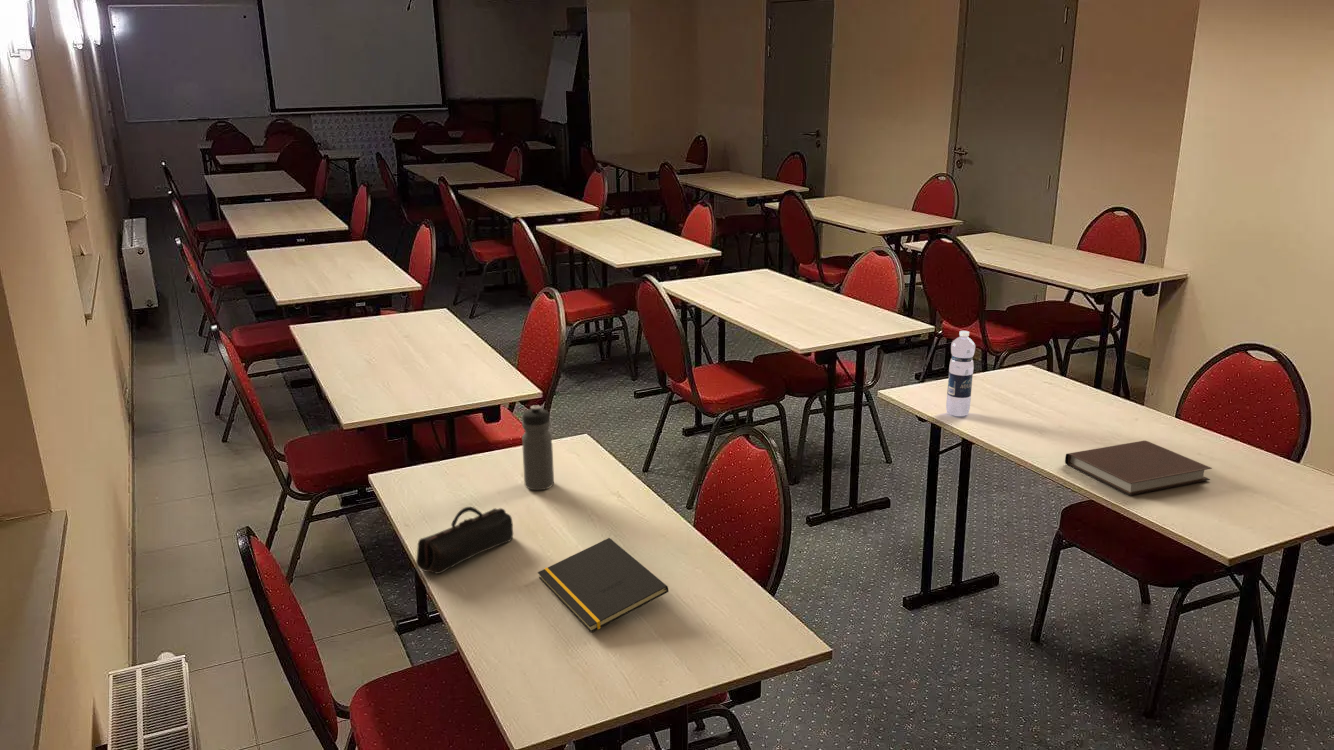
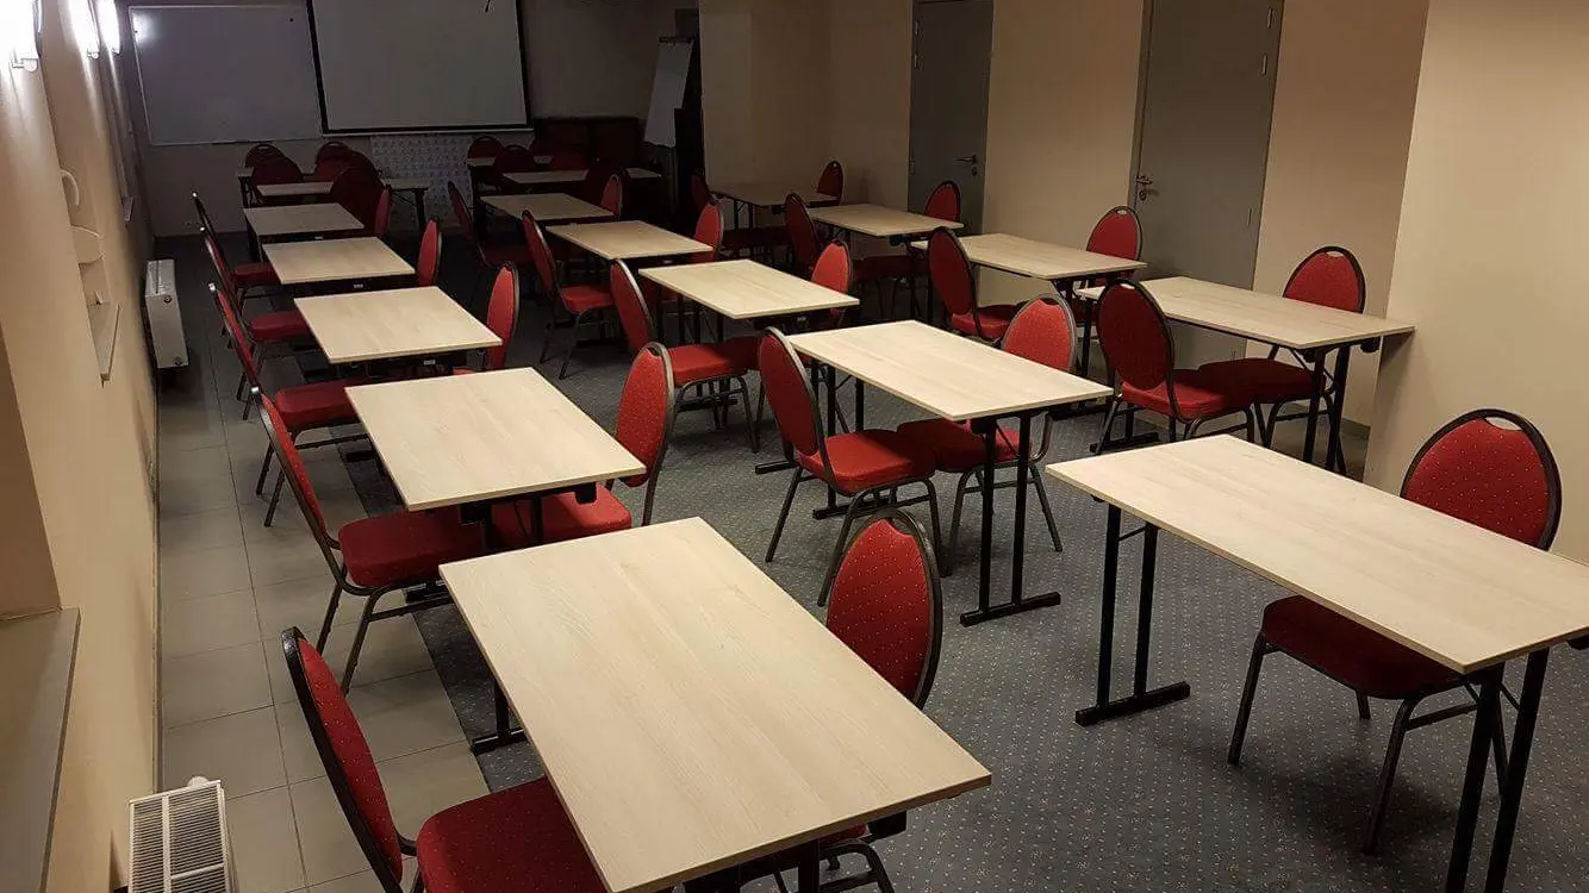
- water bottle (960, 373)
- notepad (601, 581)
- notebook (1136, 465)
- pencil case (465, 531)
- water bottle (537, 446)
